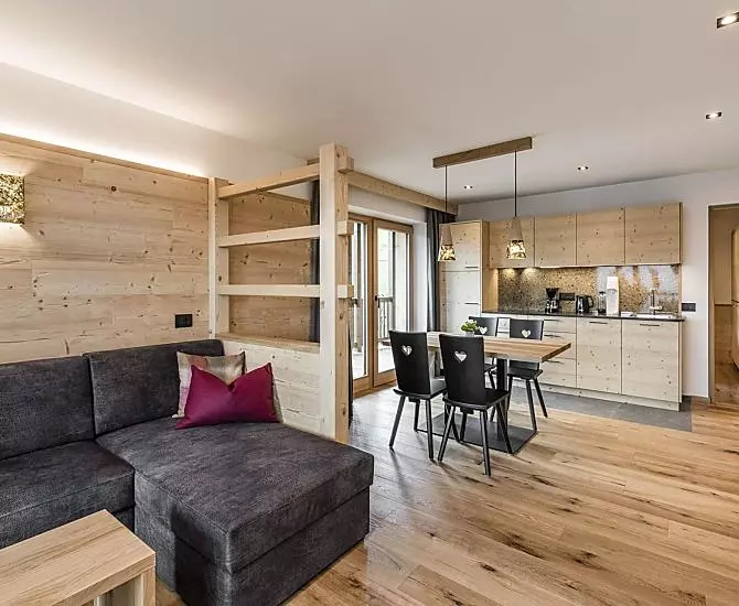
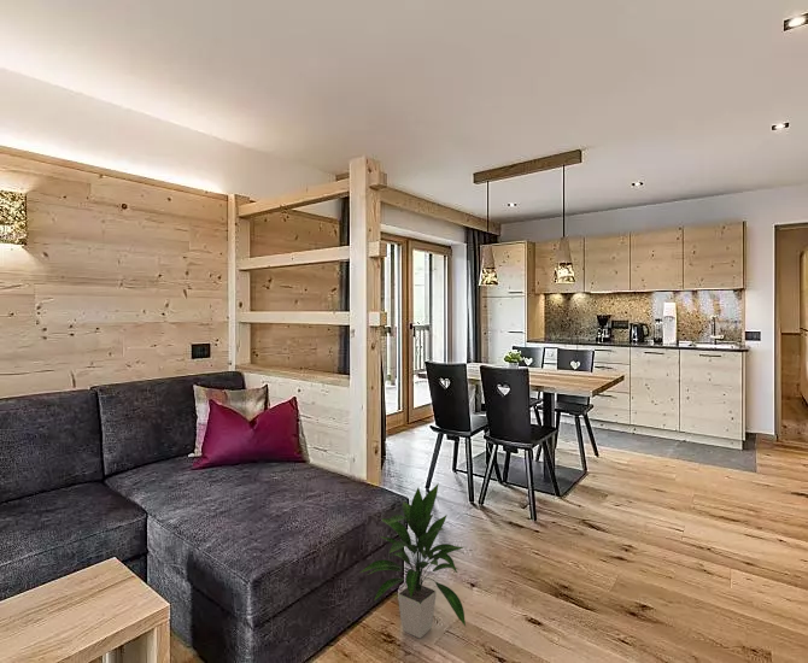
+ indoor plant (418, 562)
